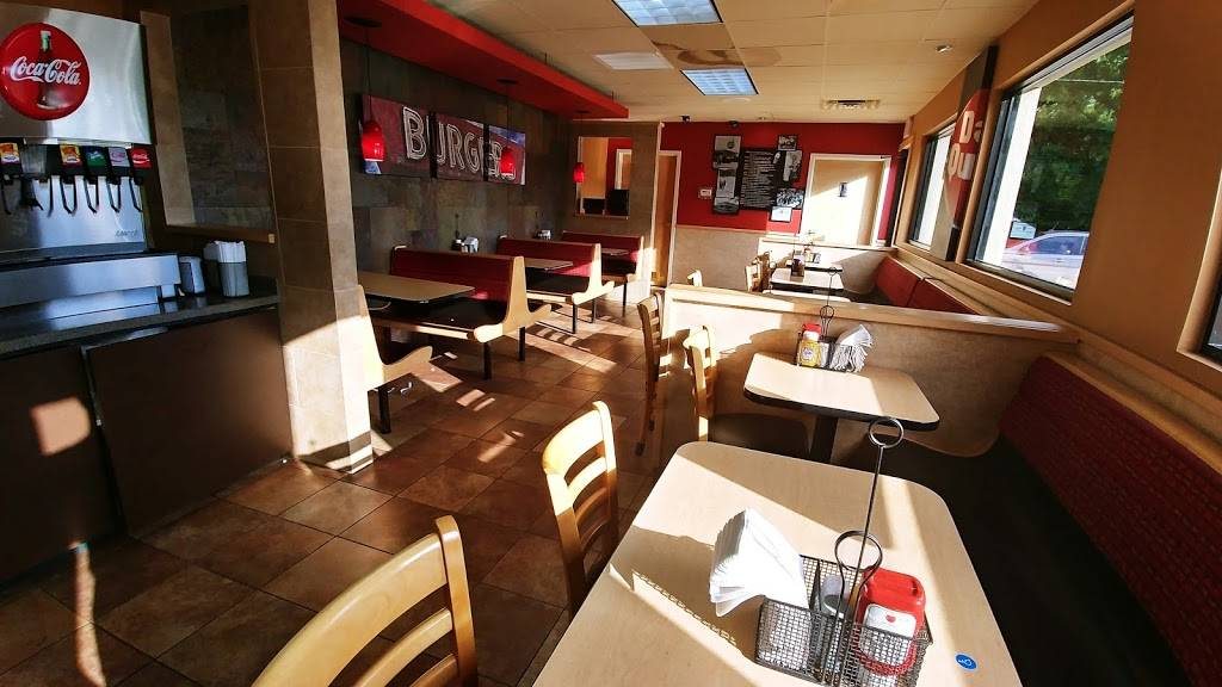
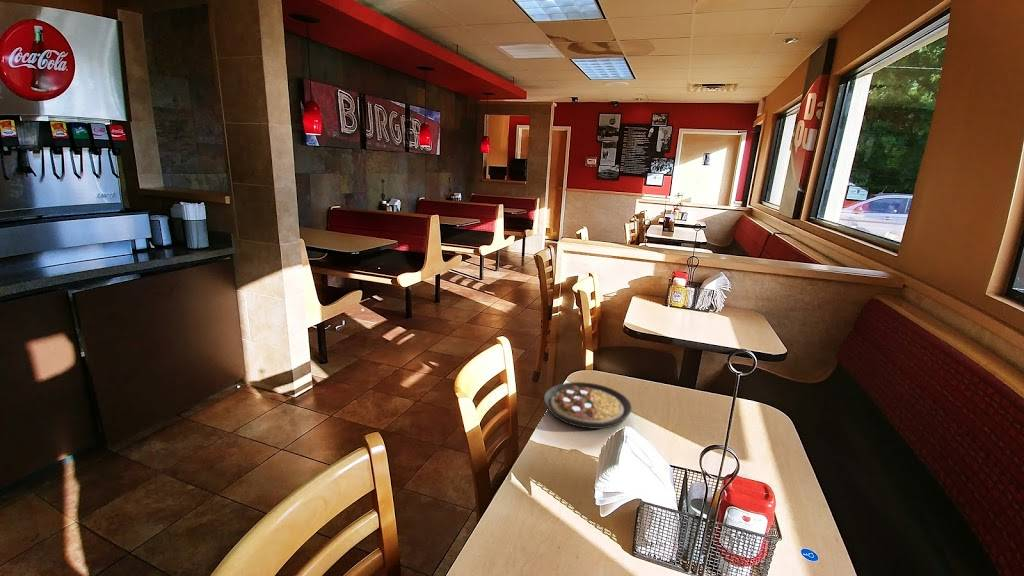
+ plate (587, 402)
